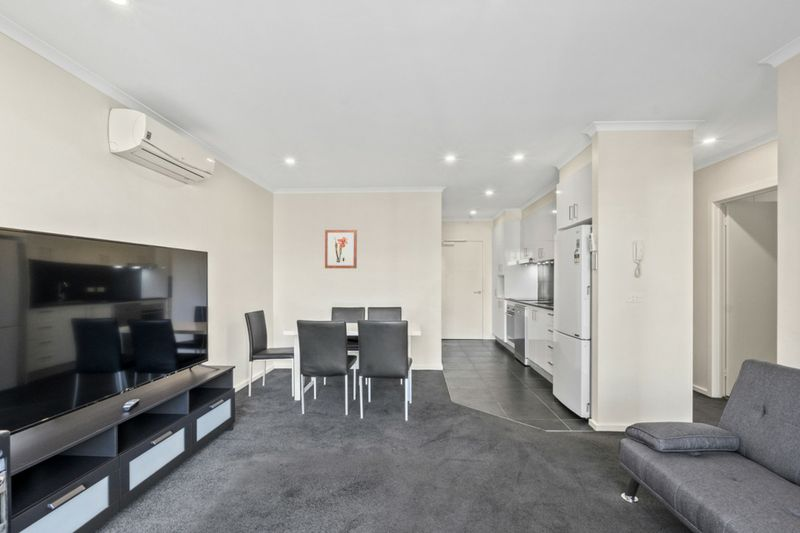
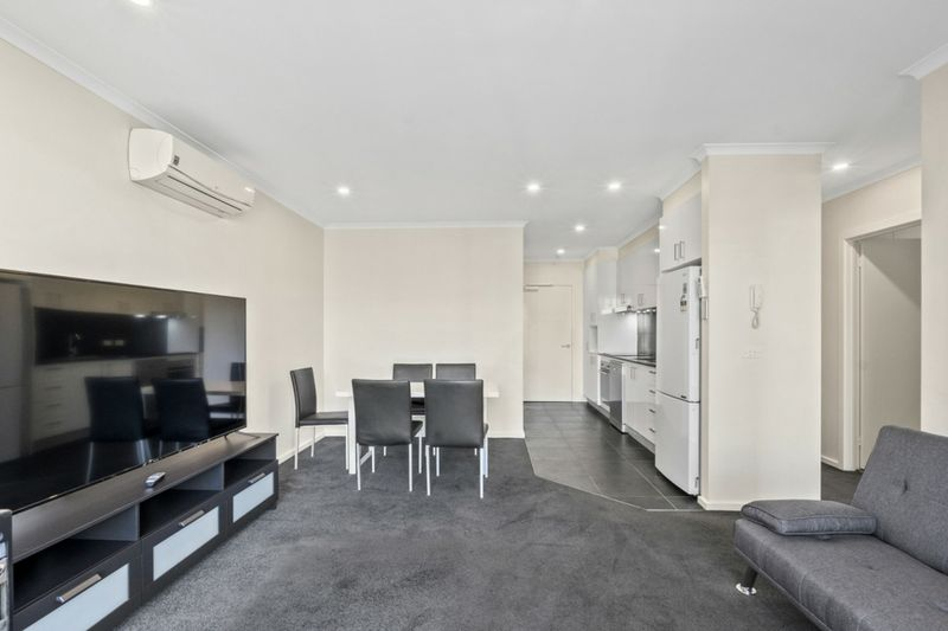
- wall art (340, 249)
